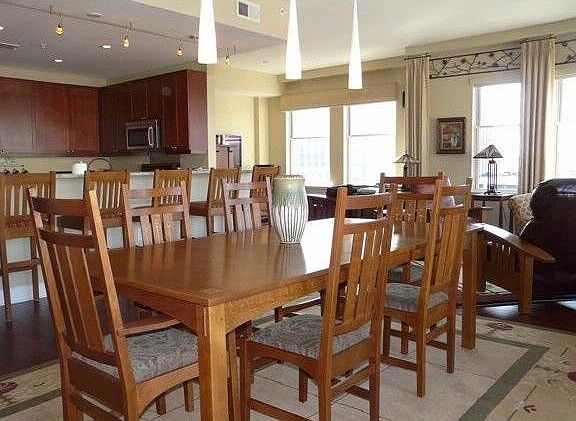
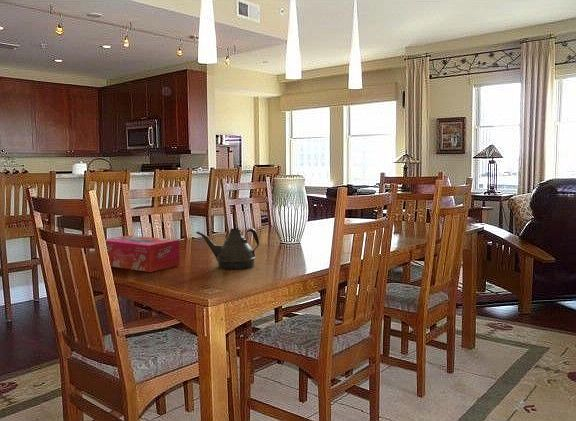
+ teapot (228, 247)
+ tissue box (138, 252)
